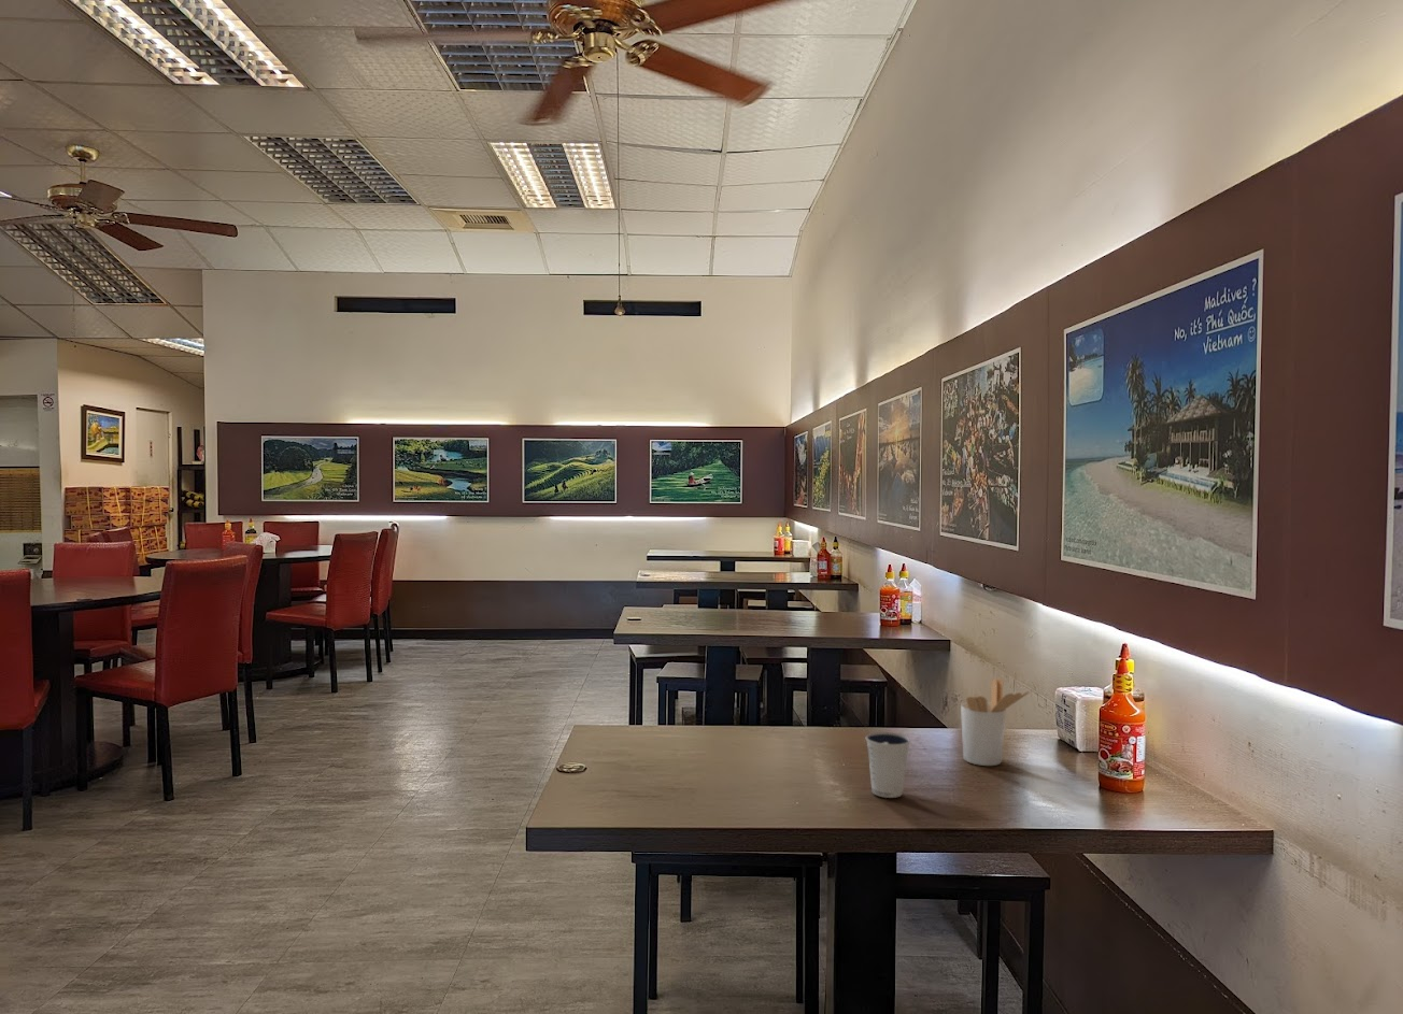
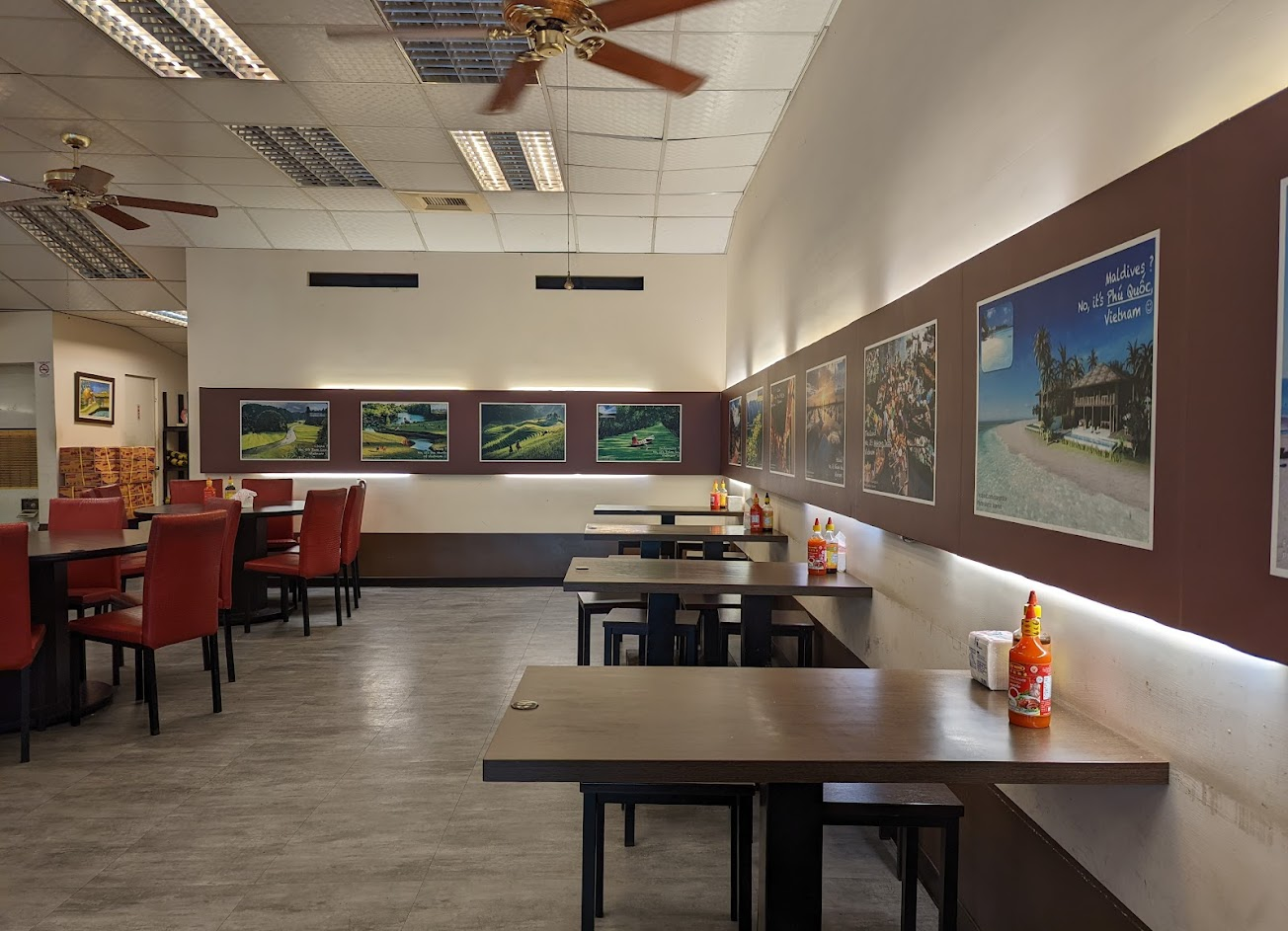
- dixie cup (887, 766)
- utensil holder (993, 722)
